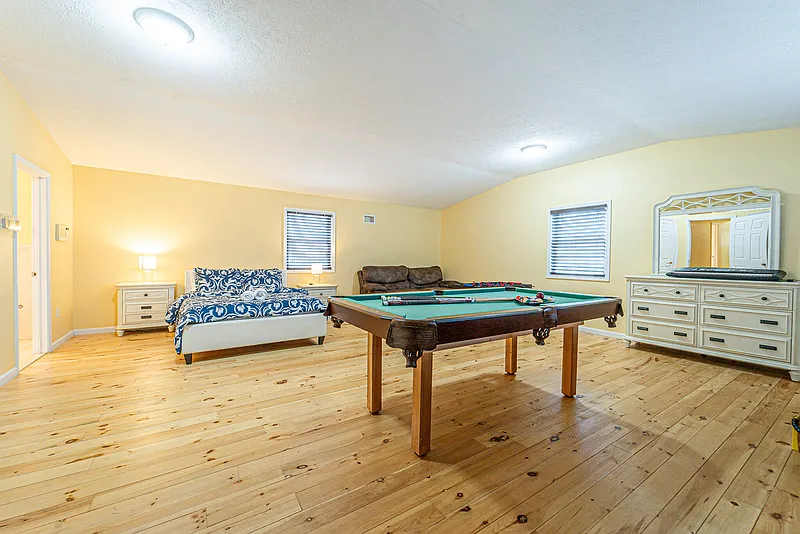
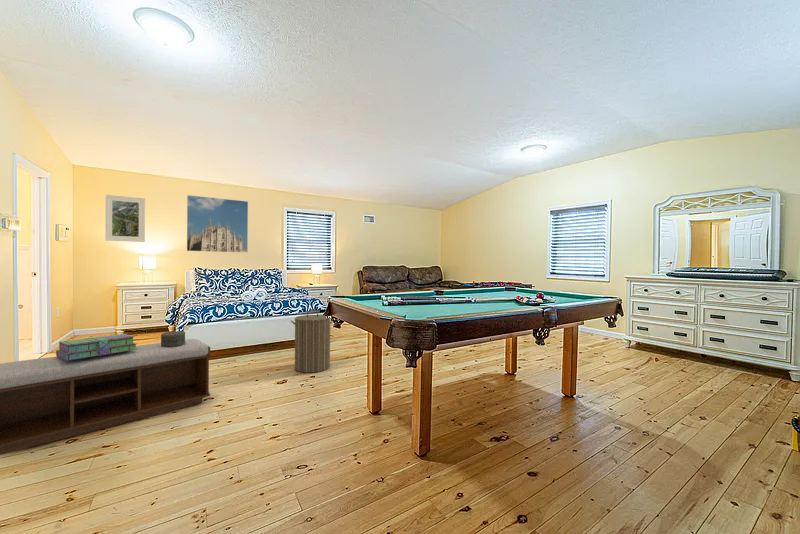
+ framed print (218, 225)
+ stack of books (97, 346)
+ laundry hamper (312, 338)
+ decorative box (173, 338)
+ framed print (125, 219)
+ bench (105, 386)
